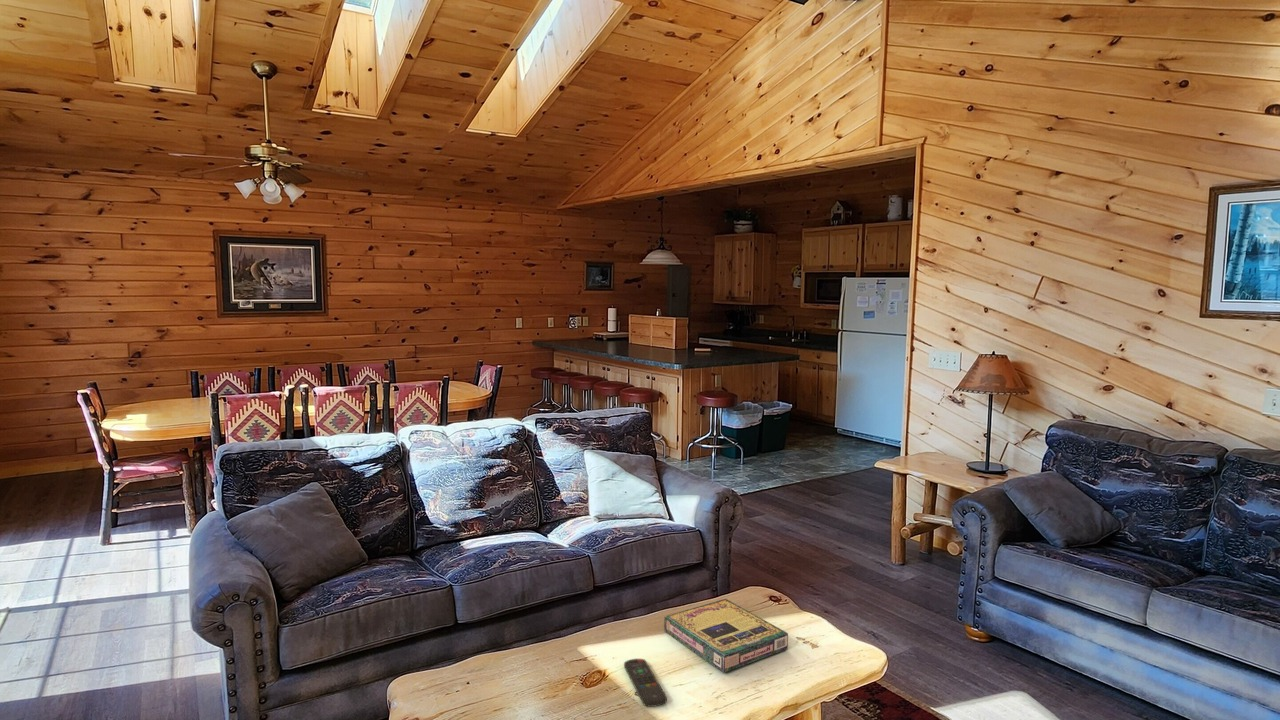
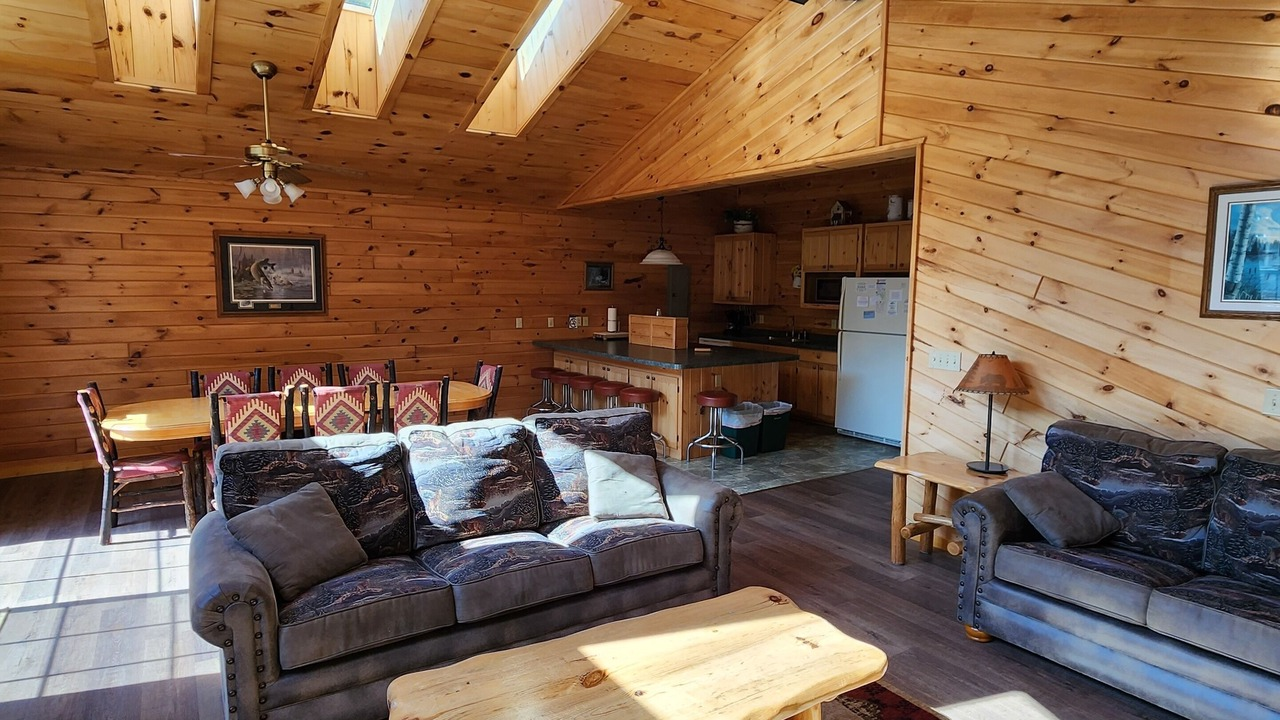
- remote control (644, 681)
- video game box (724, 632)
